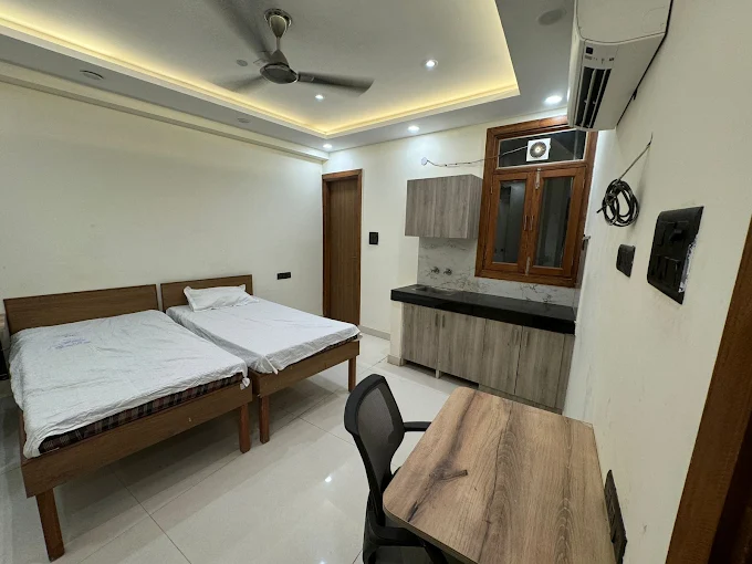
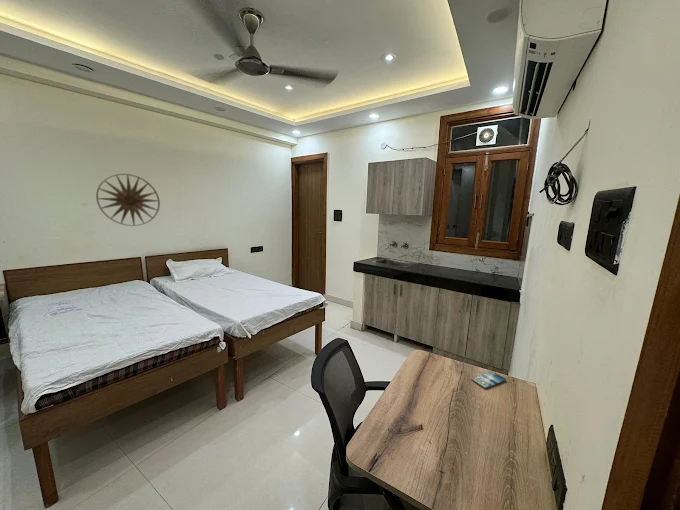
+ smartphone (488, 379)
+ wall art (130, 200)
